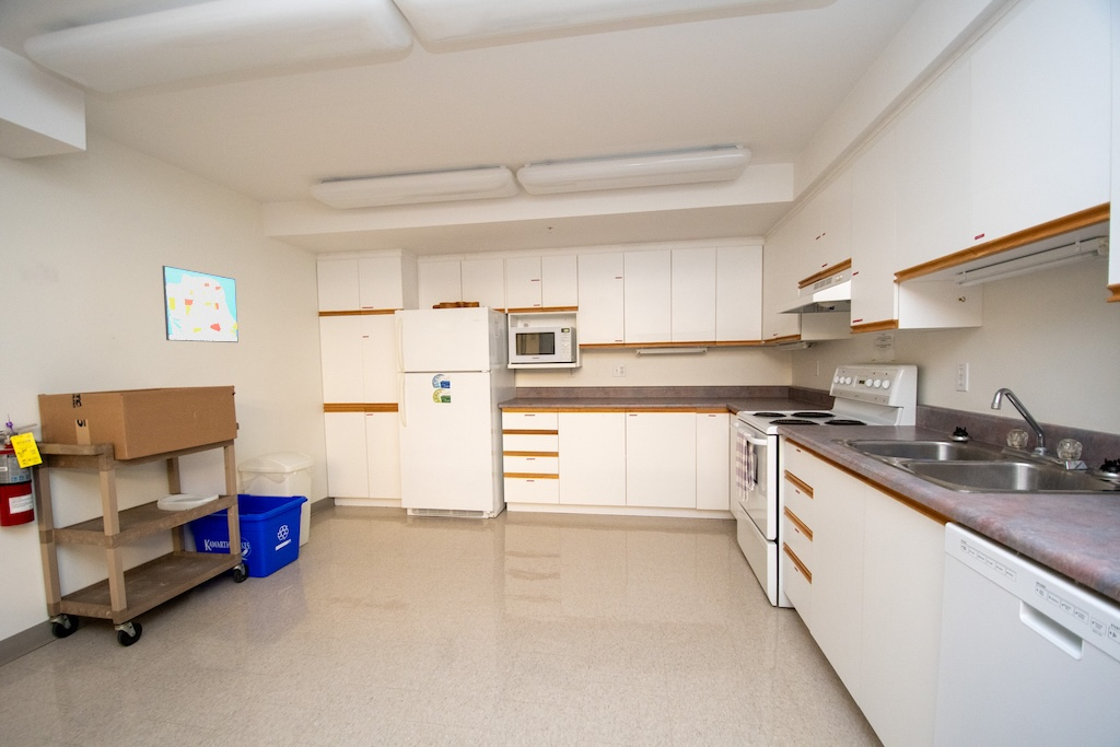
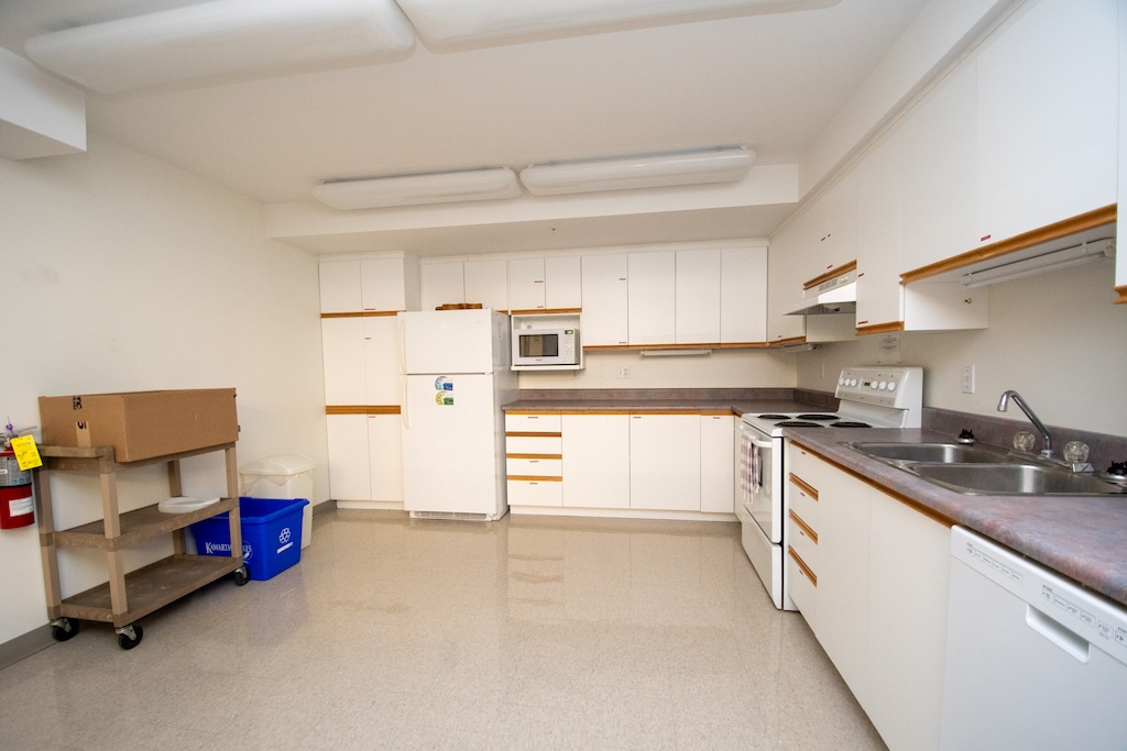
- wall art (203, 306)
